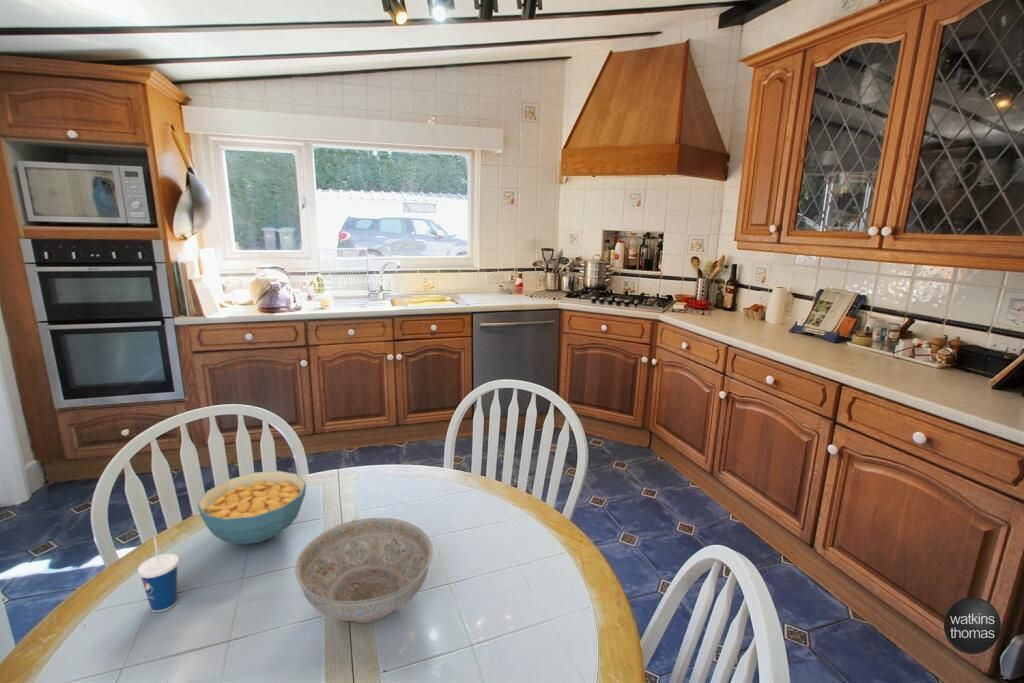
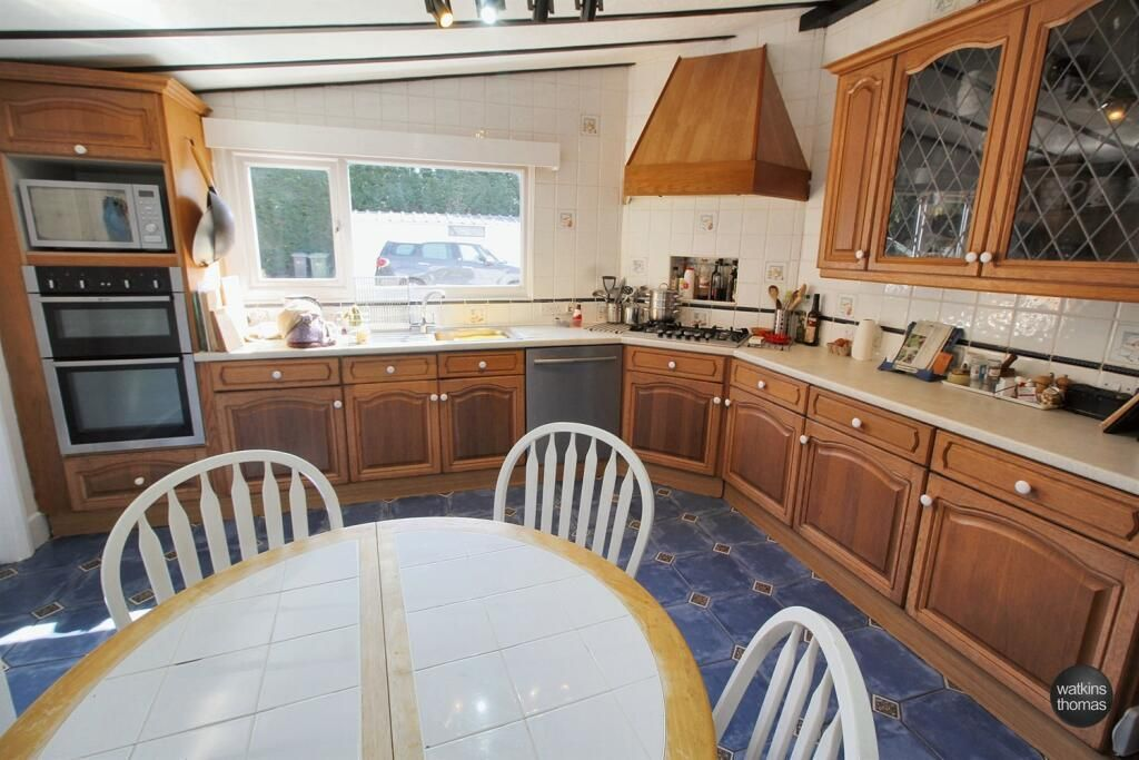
- cup (159, 573)
- cereal bowl (256, 514)
- decorative bowl (368, 578)
